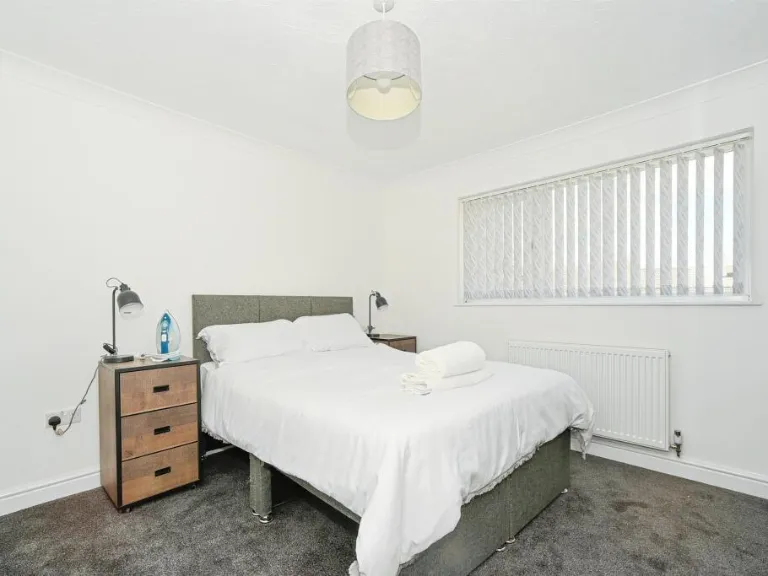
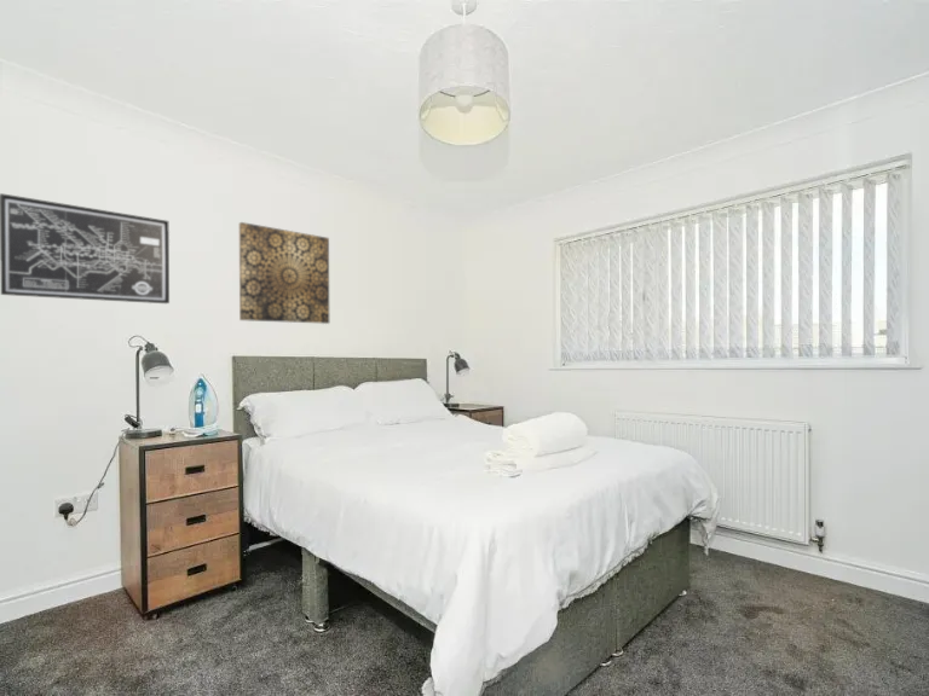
+ wall art (92, 254)
+ wall art (287, 276)
